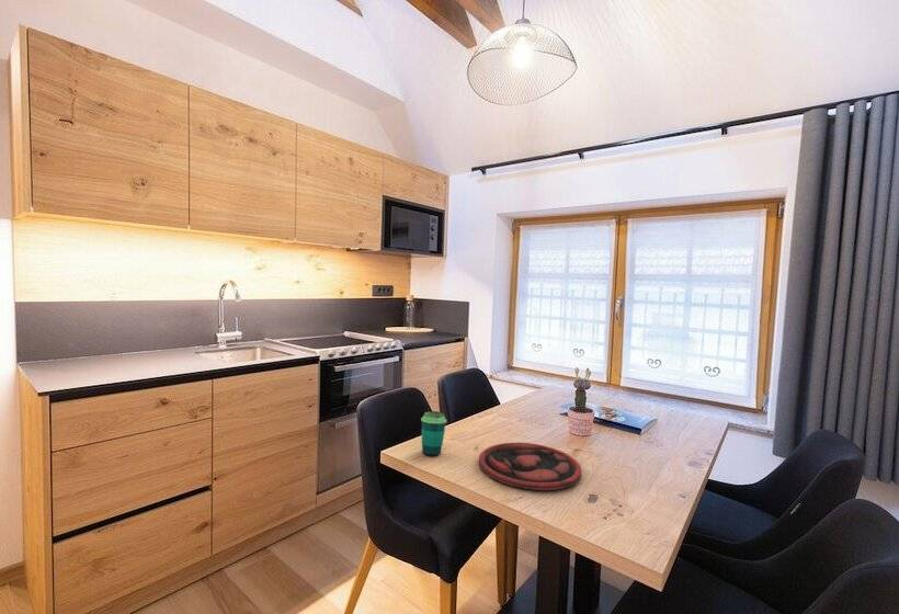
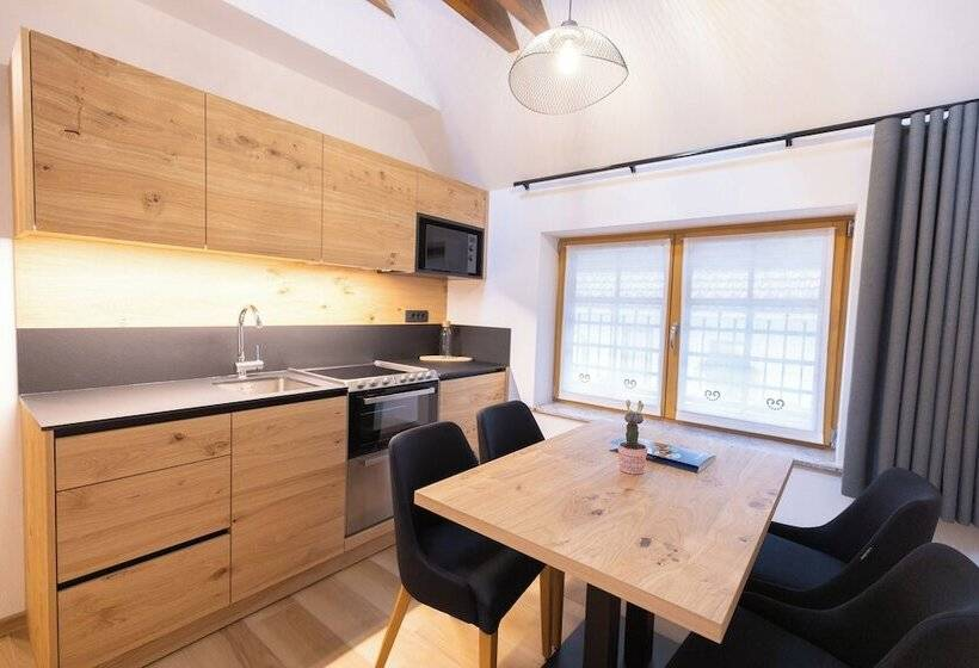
- cup (433, 432)
- plate (528, 463)
